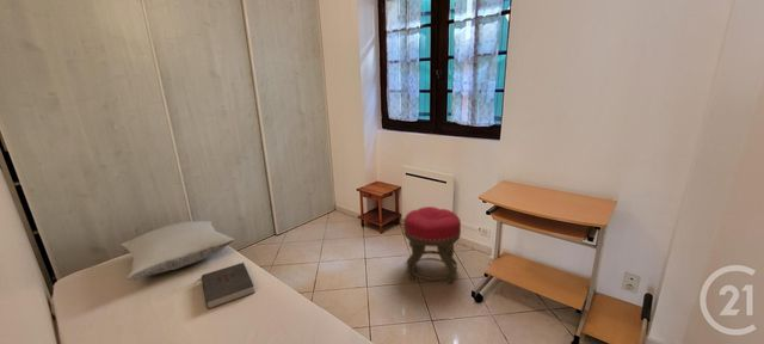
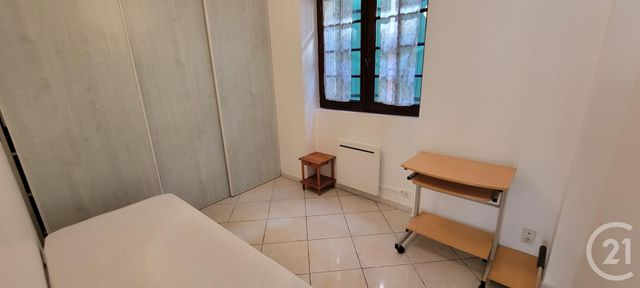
- pillow (177, 244)
- stool (431, 242)
- book (227, 283)
